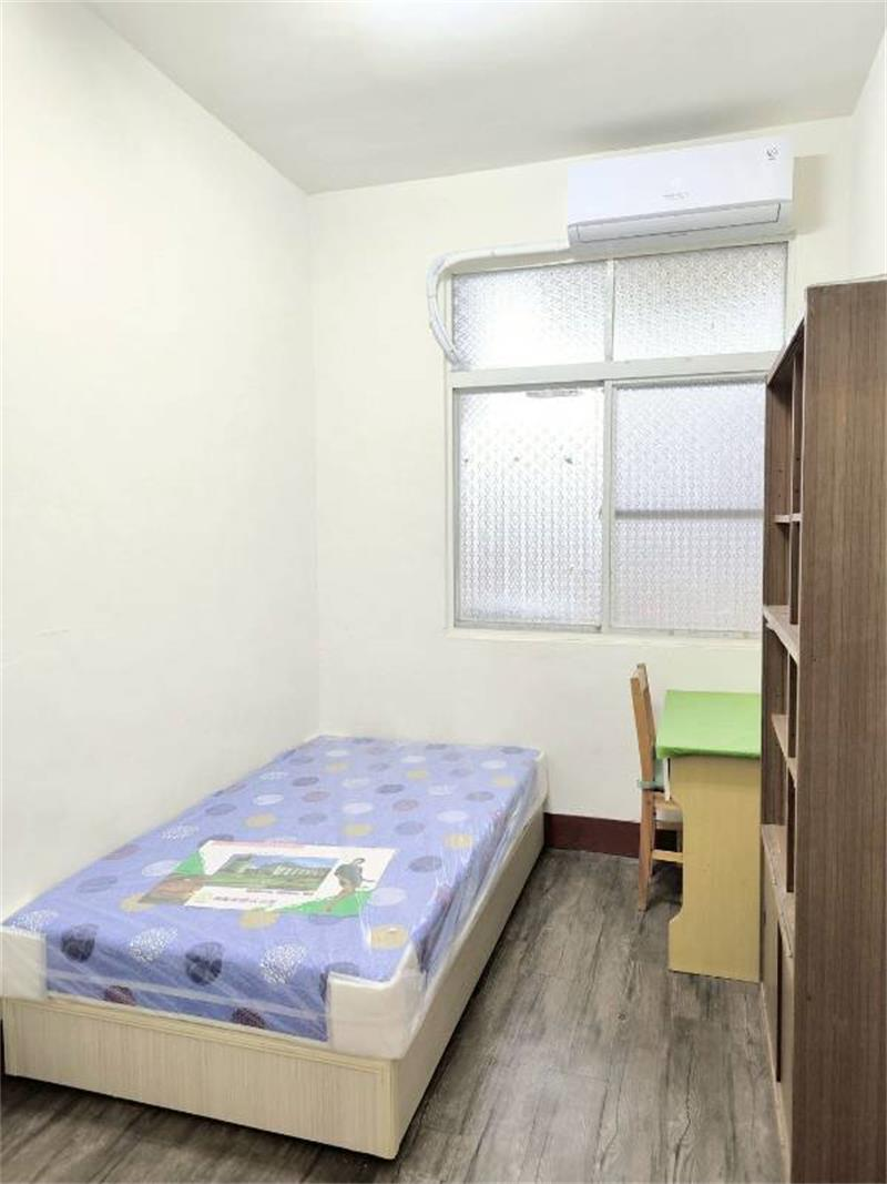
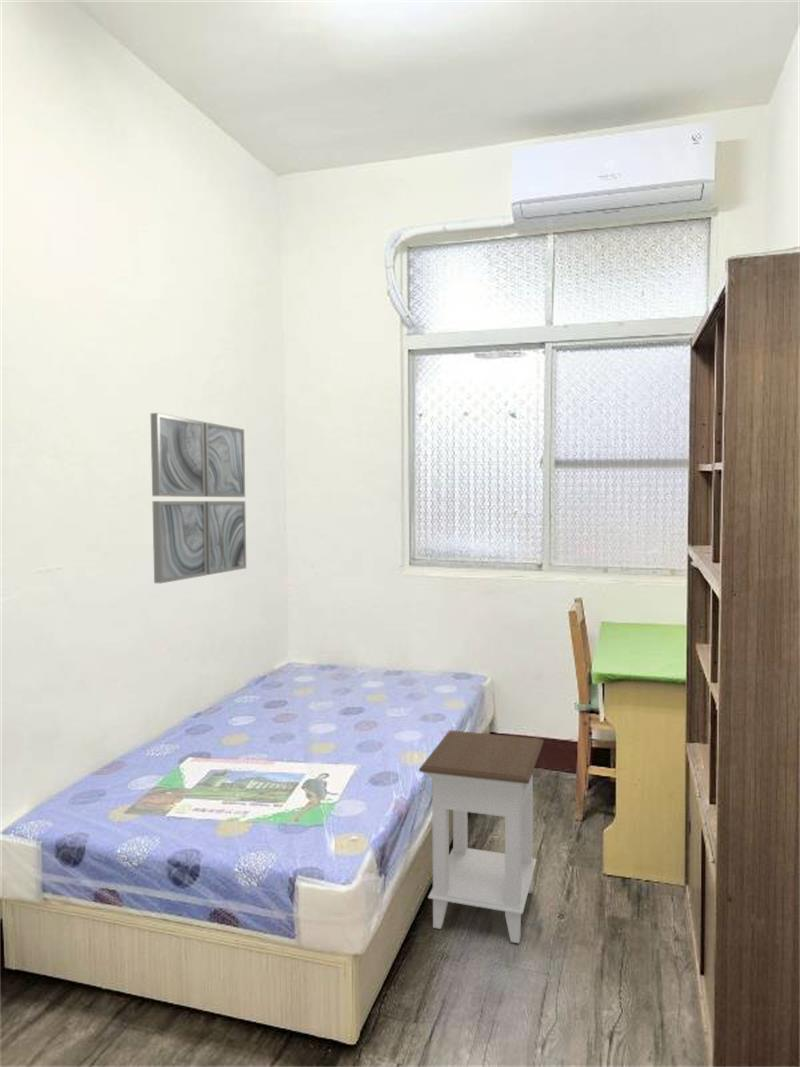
+ nightstand (487, 814)
+ wall art (203, 496)
